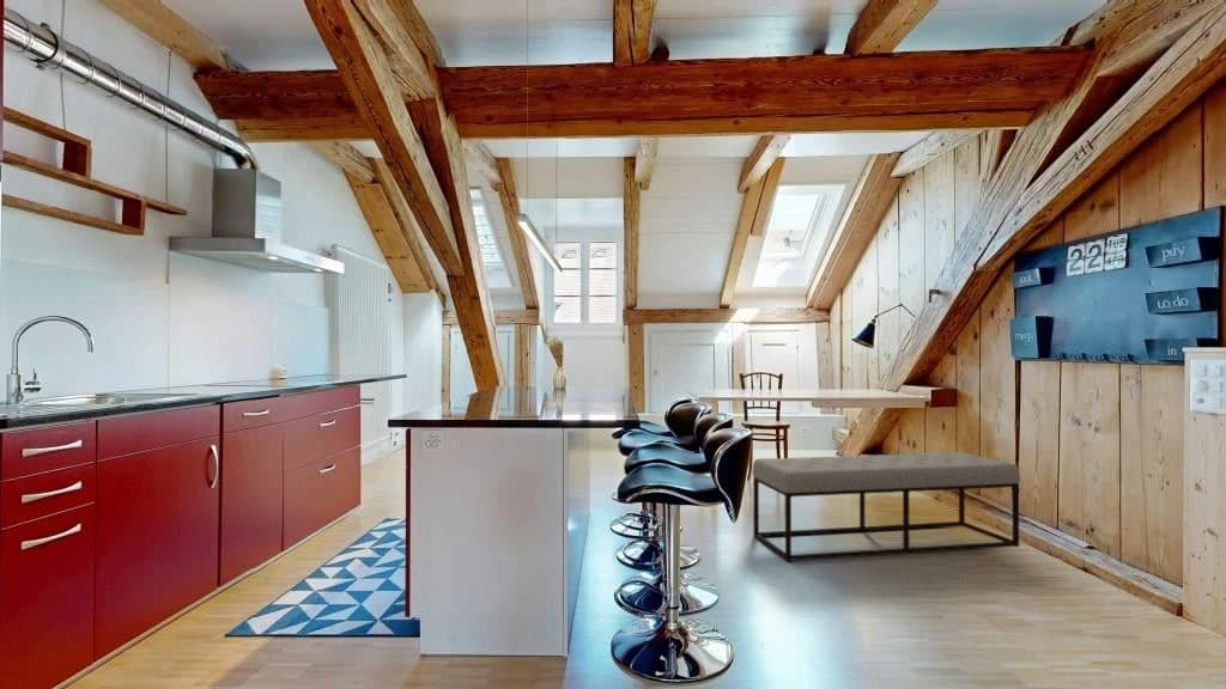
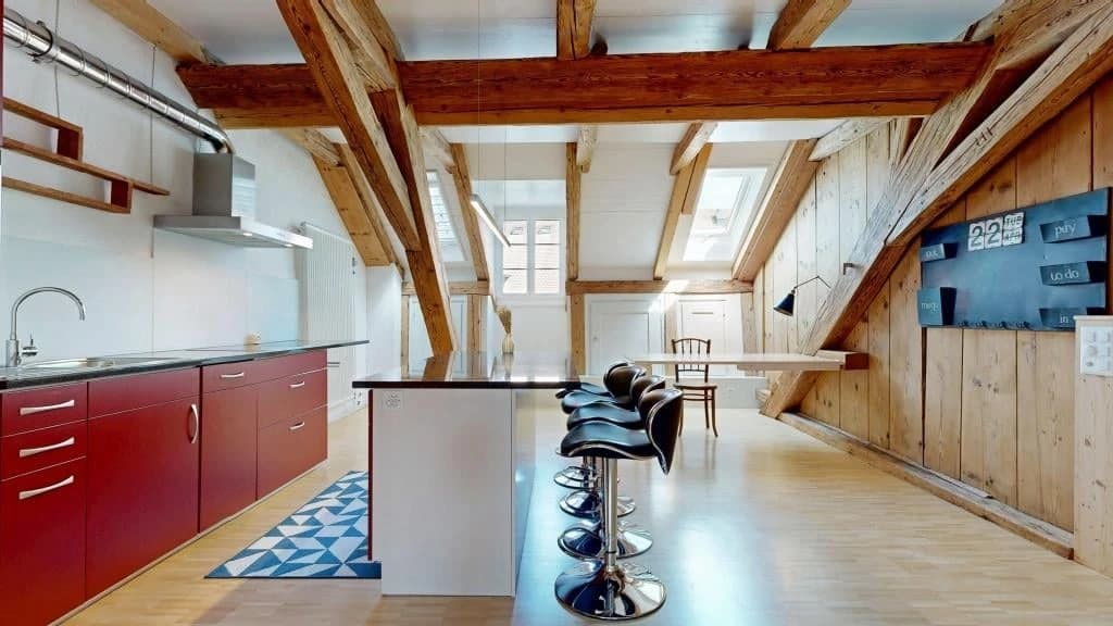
- bench (882, 492)
